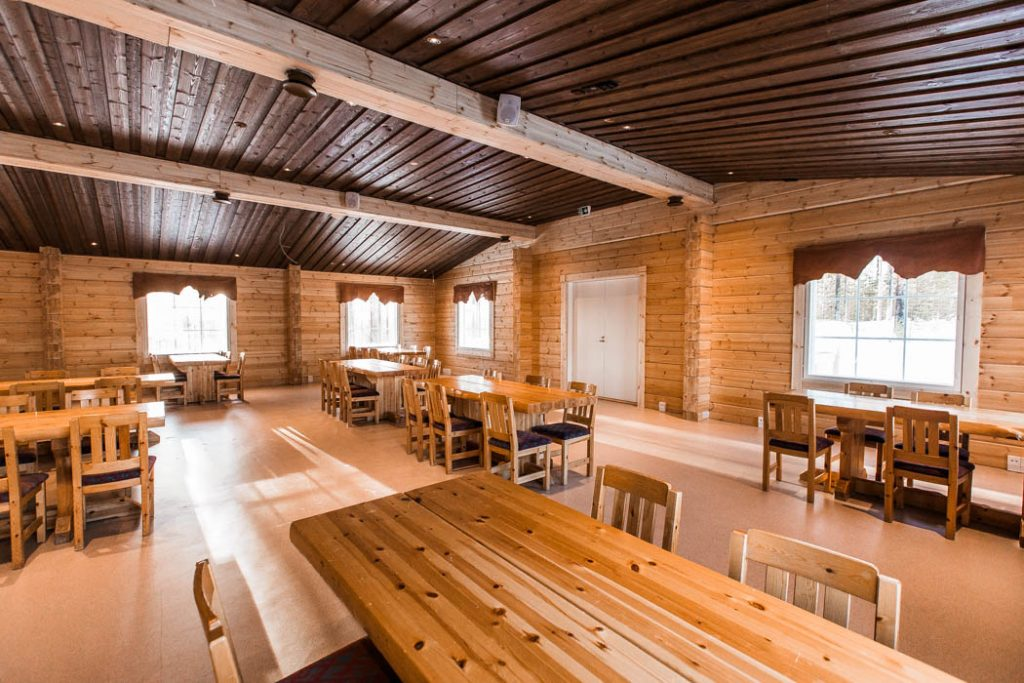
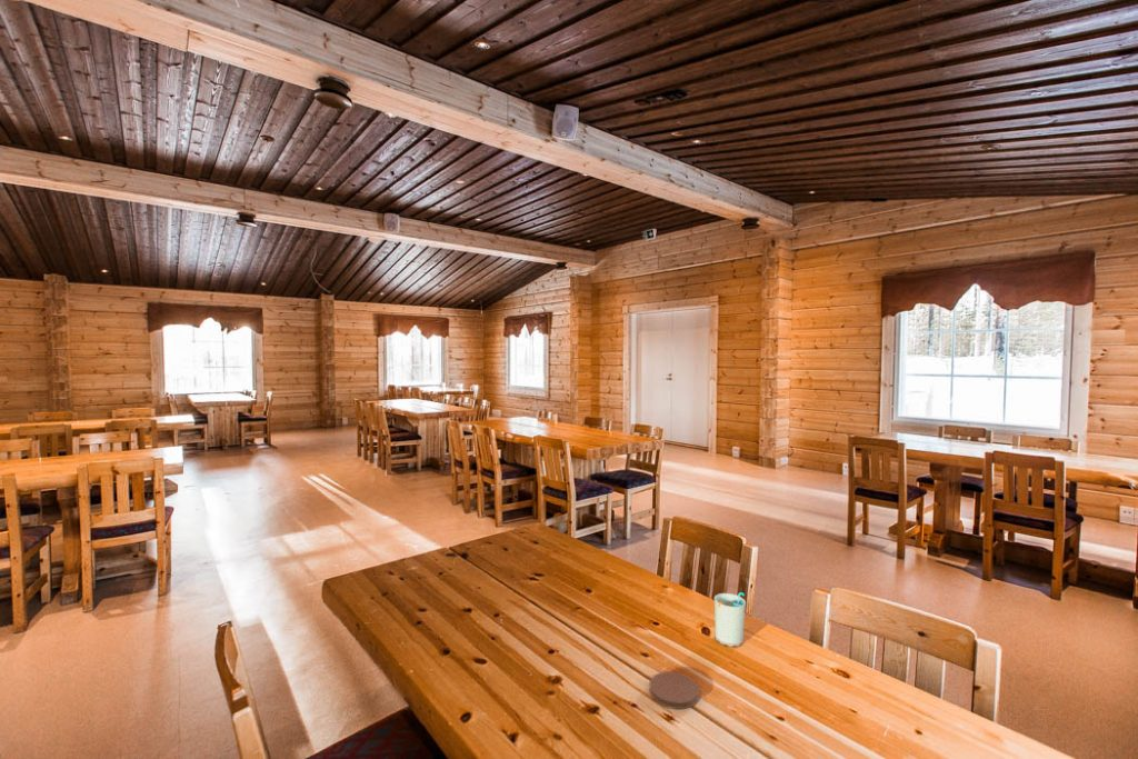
+ coaster (673, 689)
+ cup (728, 616)
